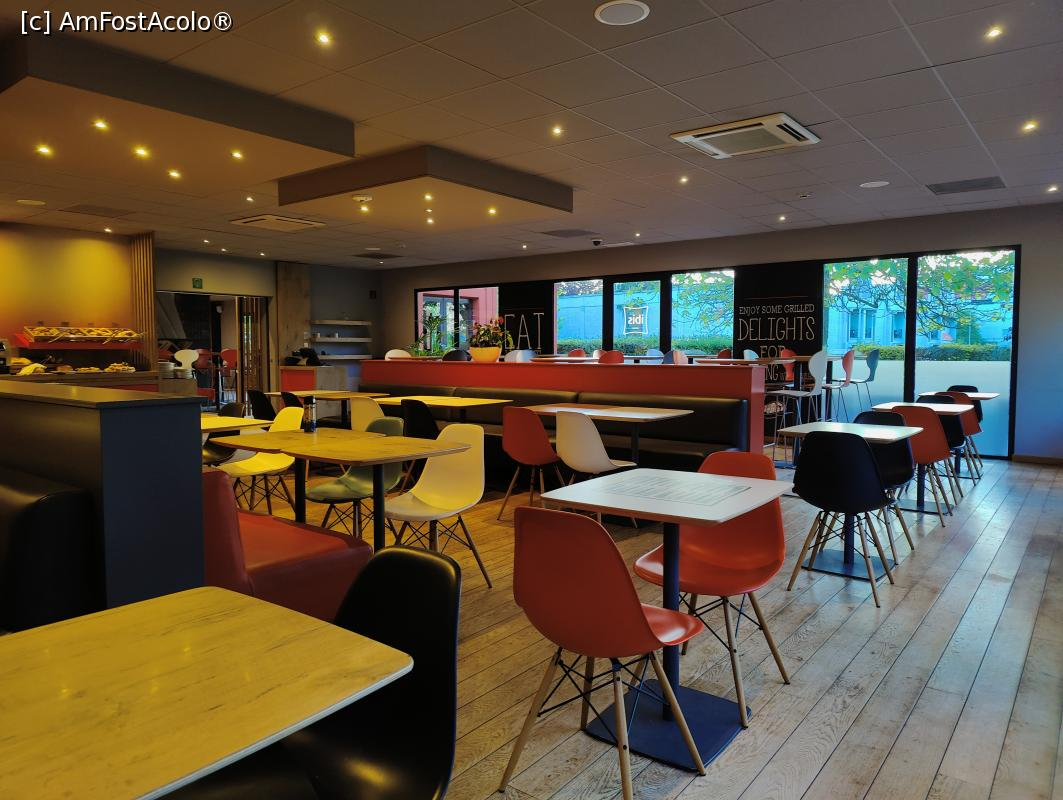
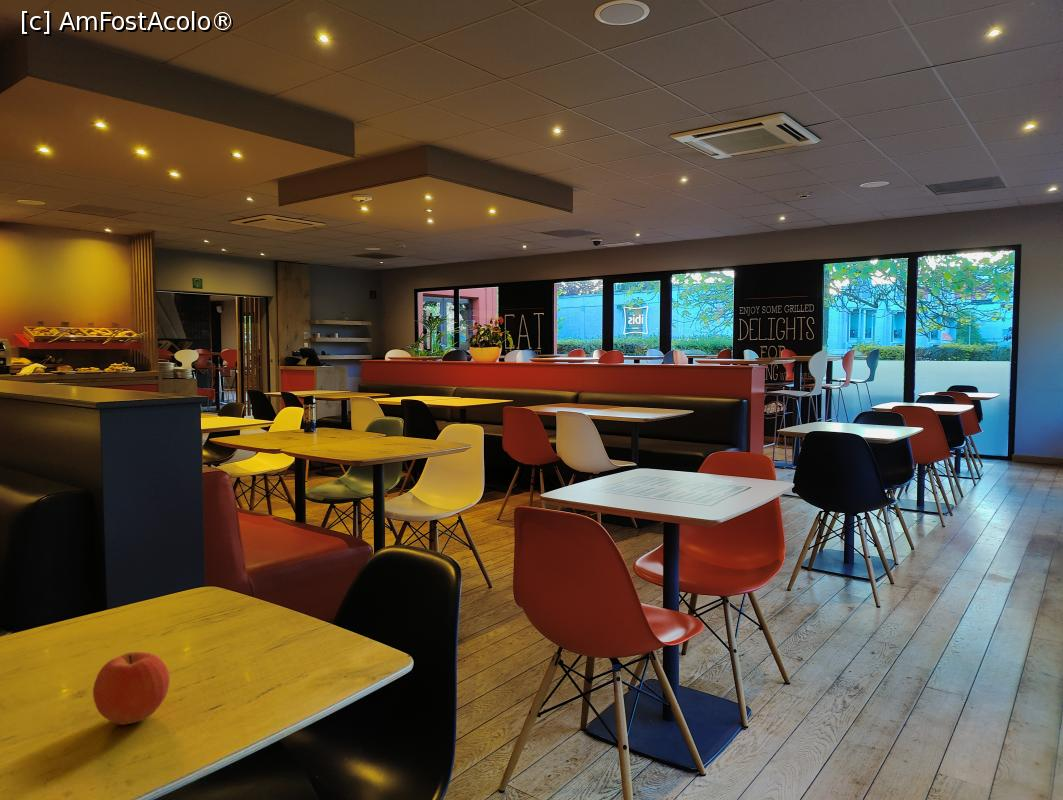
+ fruit (132, 687)
